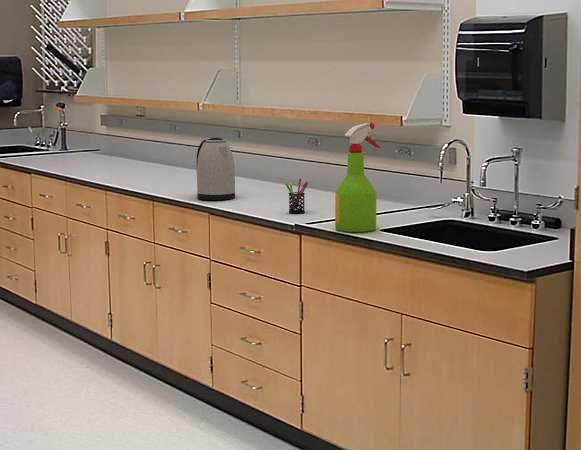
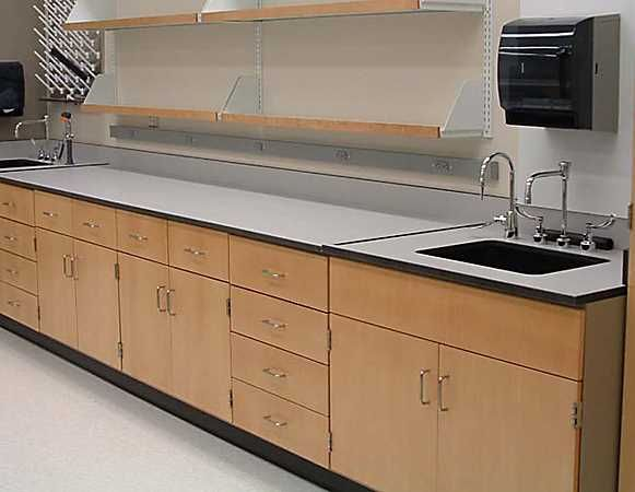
- pen holder (295, 195)
- spray bottle (360, 176)
- kettle (212, 167)
